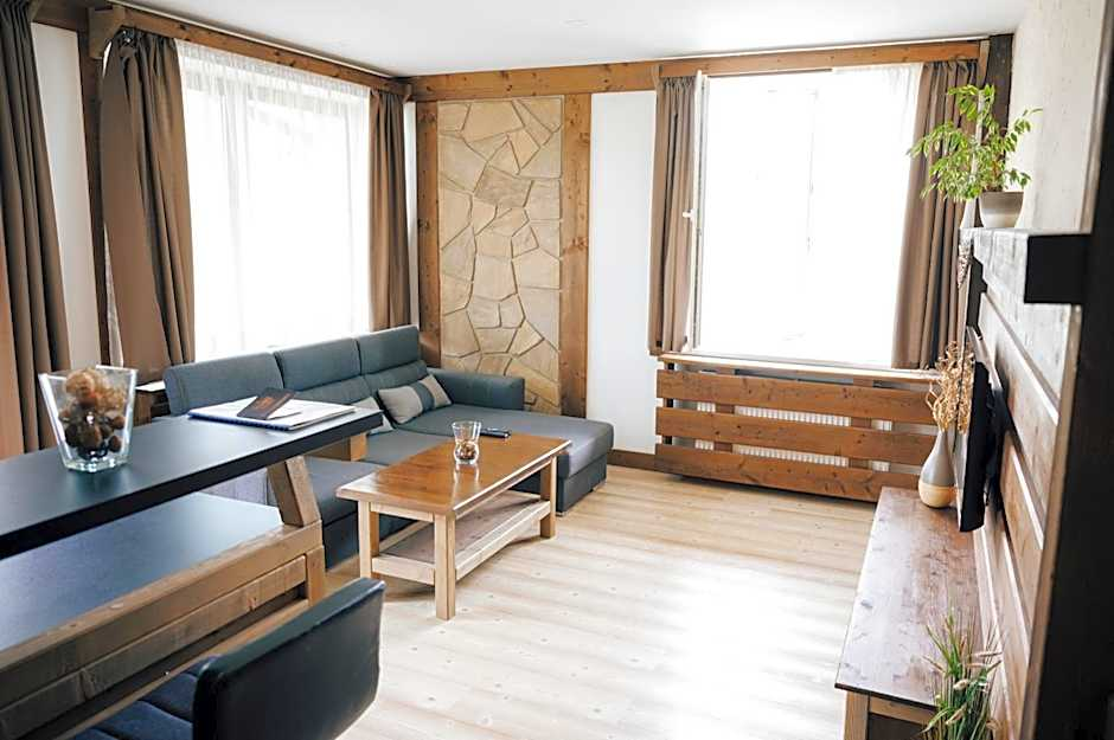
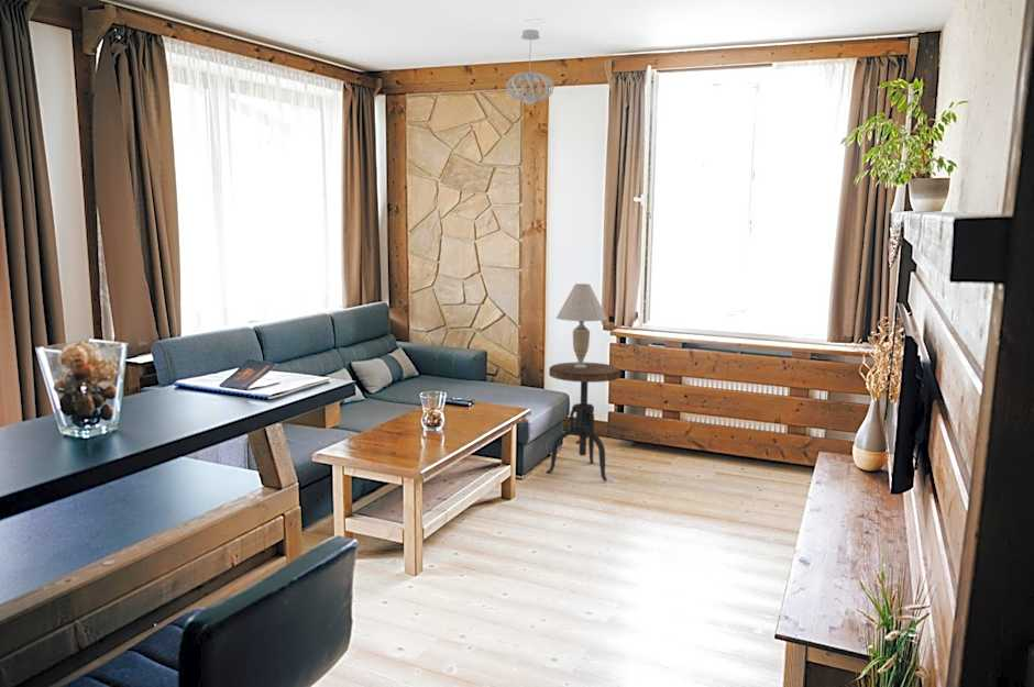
+ table lamp (581, 325)
+ pendant light (529, 66)
+ side table (583, 420)
